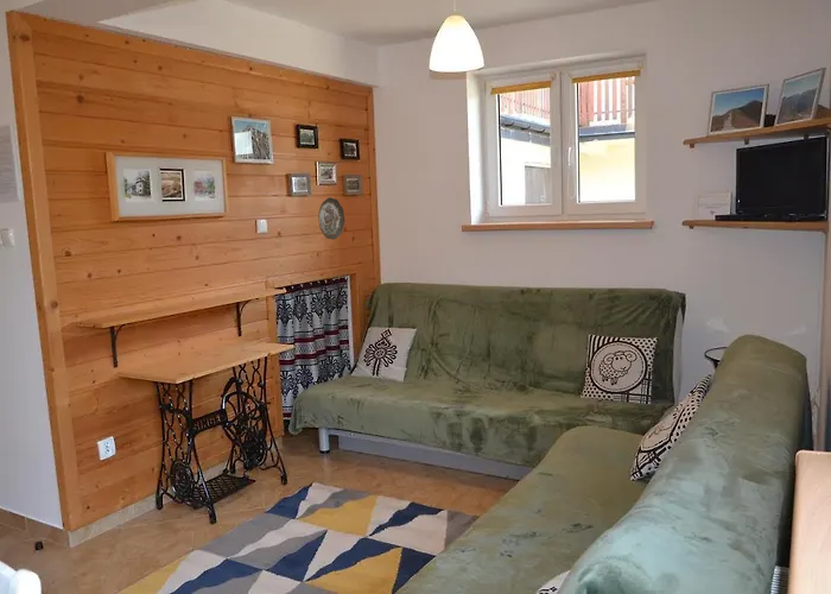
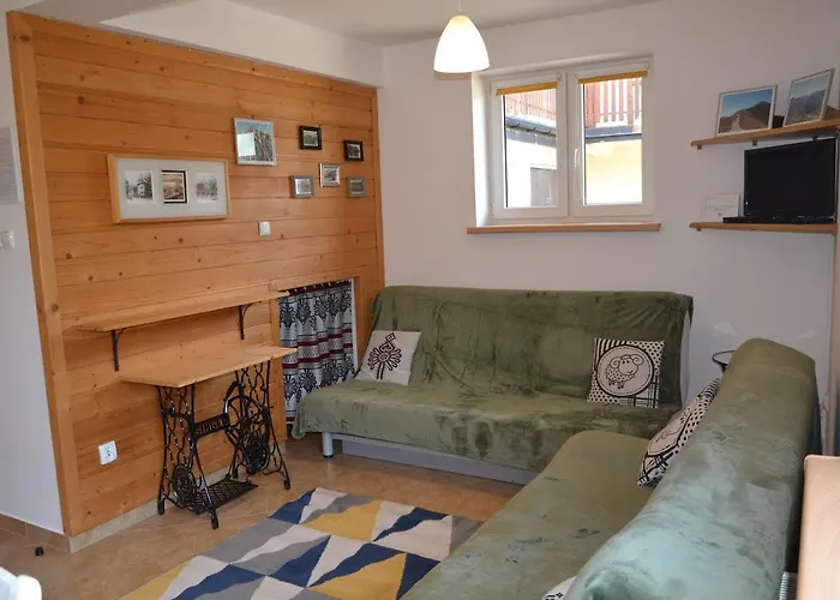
- decorative plate (330, 219)
